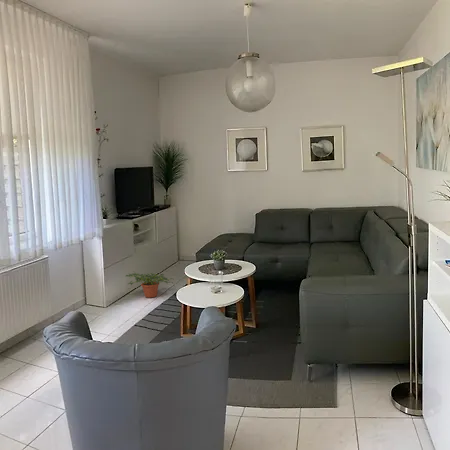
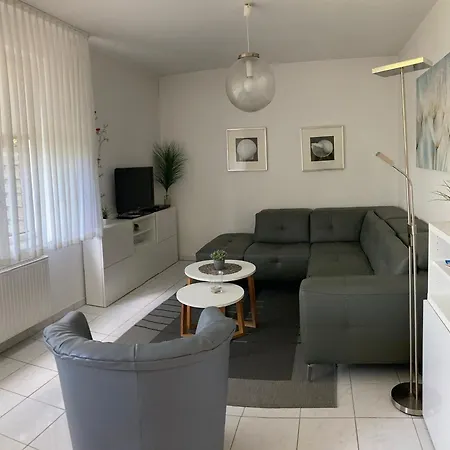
- potted plant (150, 282)
